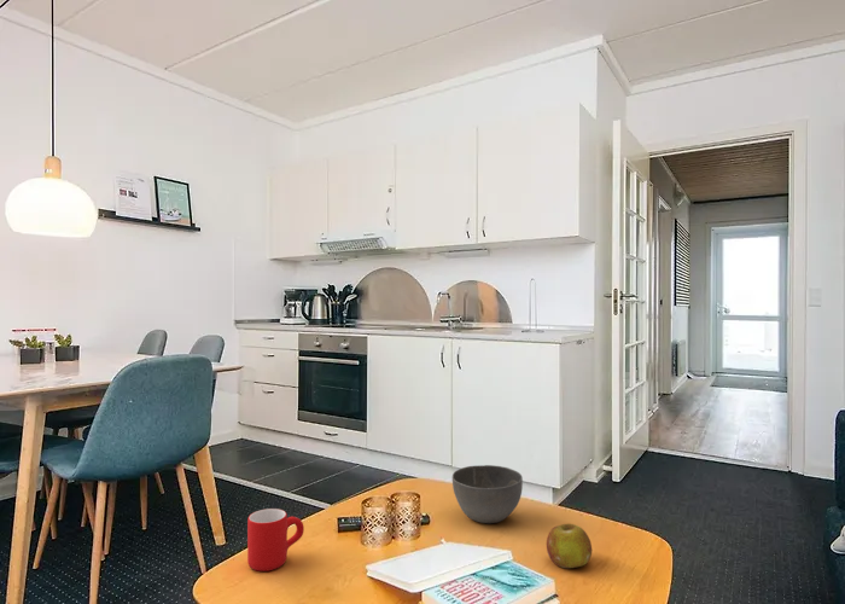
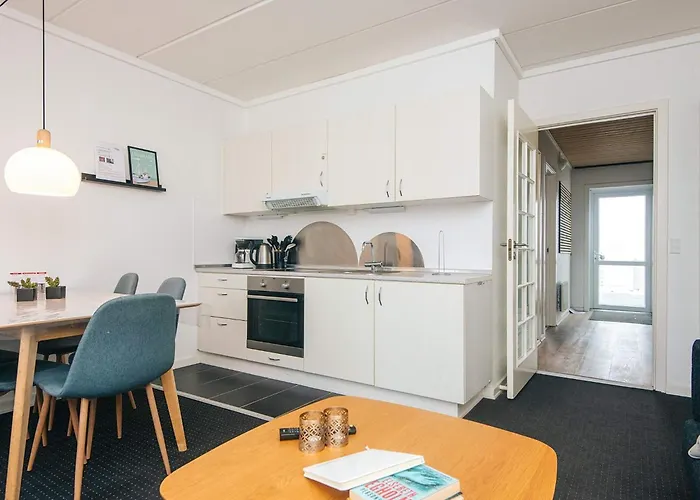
- fruit (569, 545)
- mug (276, 536)
- bowl (486, 496)
